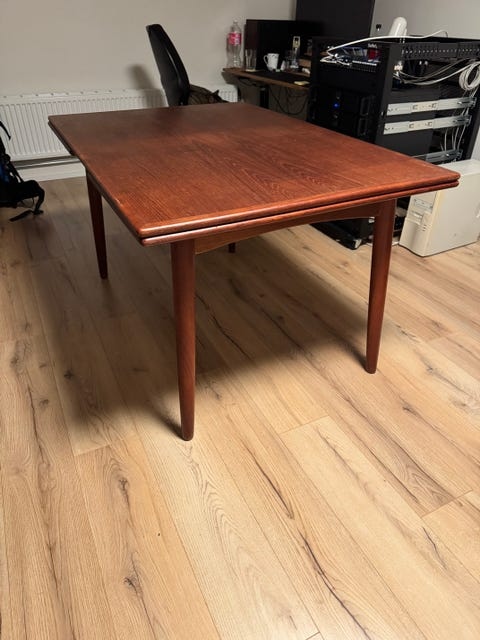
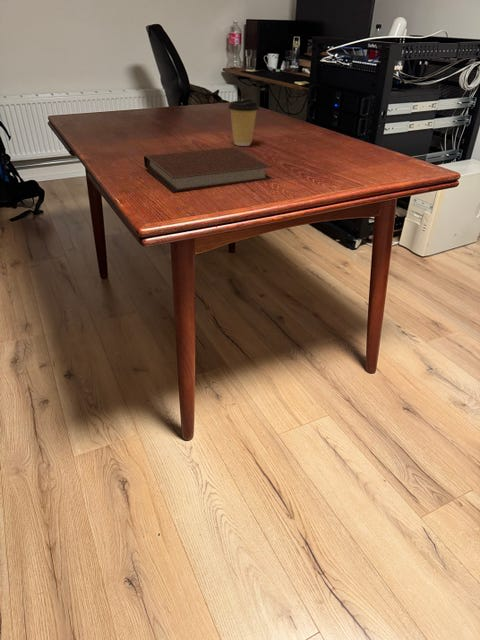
+ notebook (206, 166)
+ coffee cup (243, 122)
